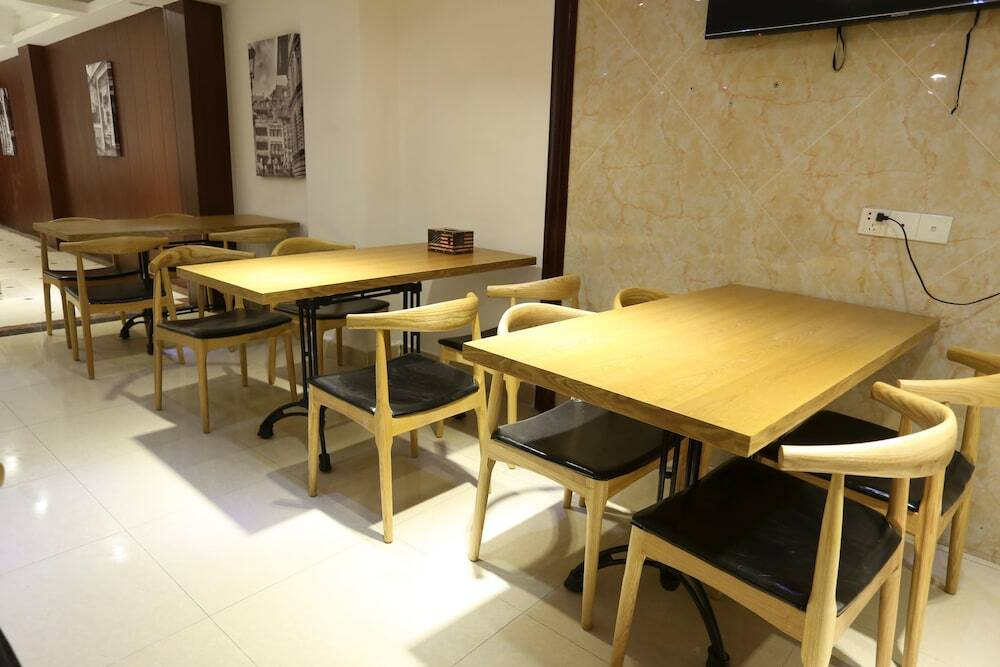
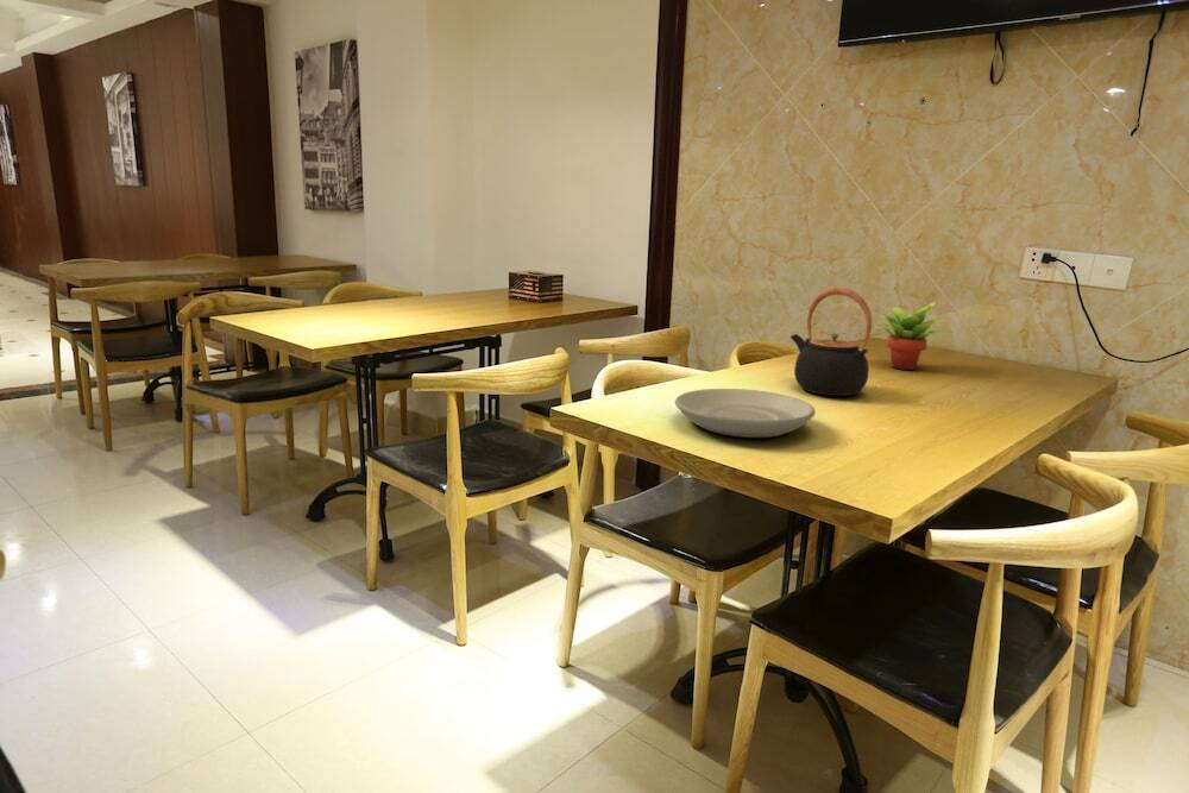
+ succulent plant (908, 334)
+ teapot (828, 339)
+ plate (743, 414)
